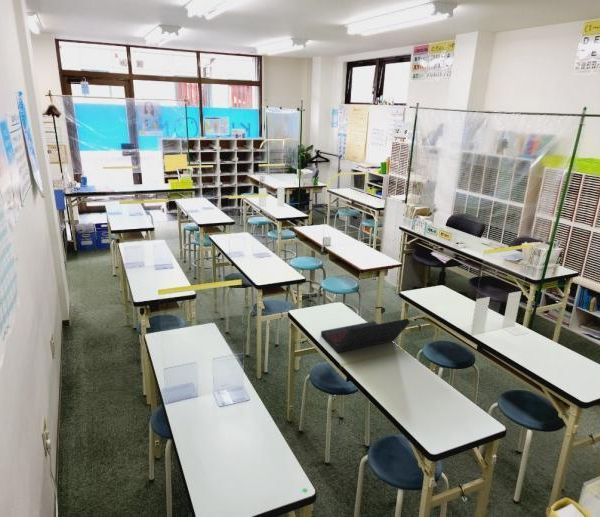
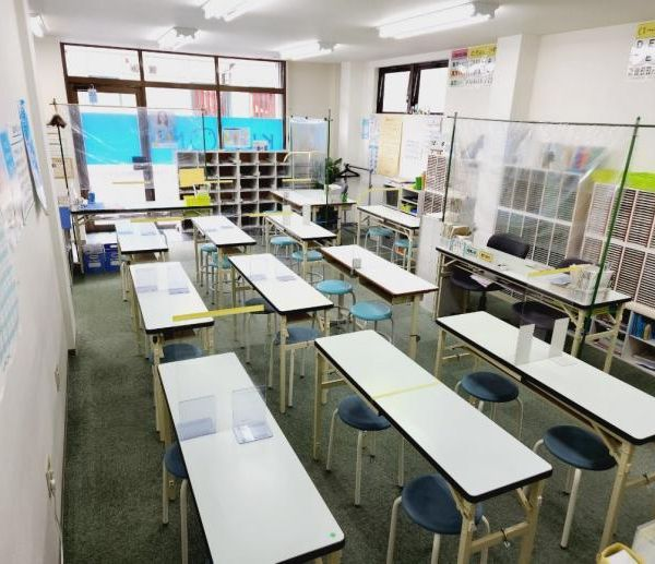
- laptop (363, 328)
